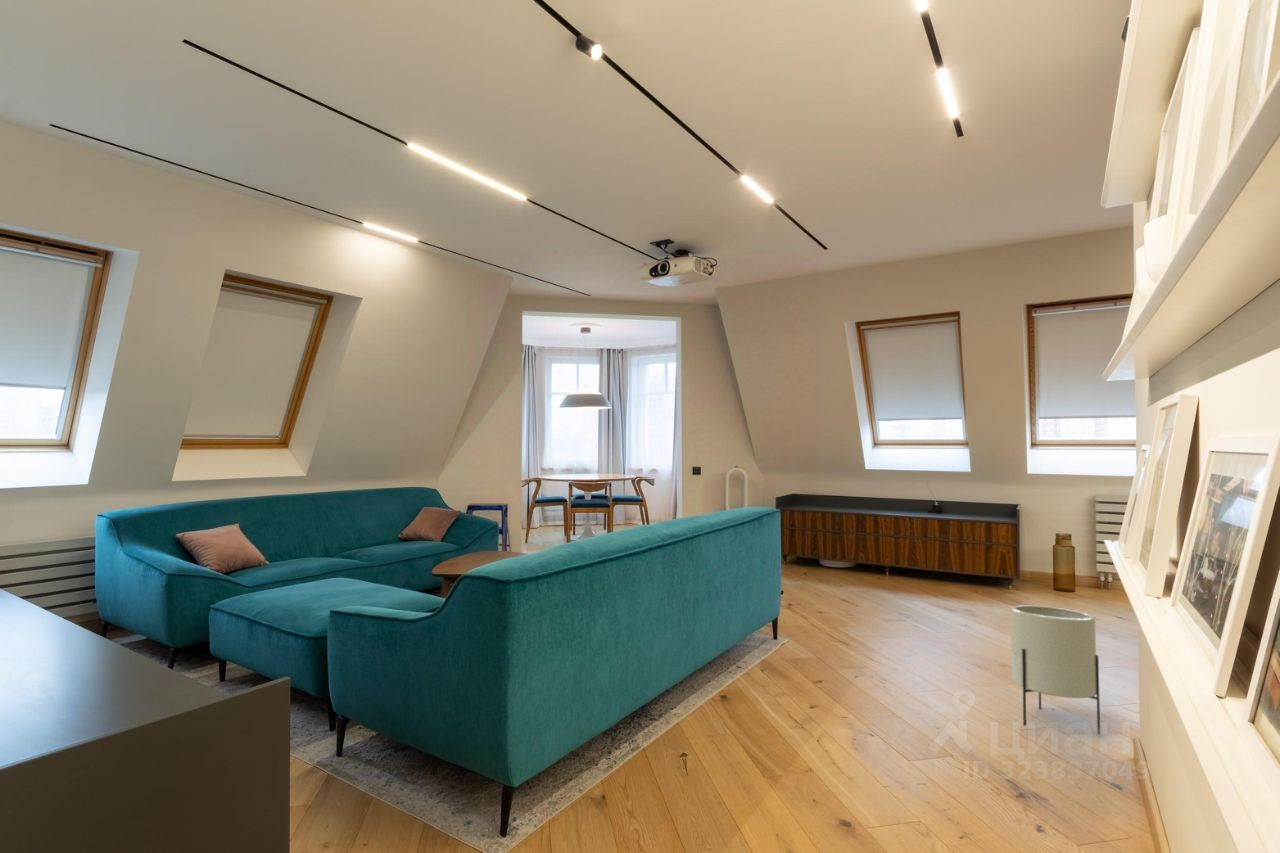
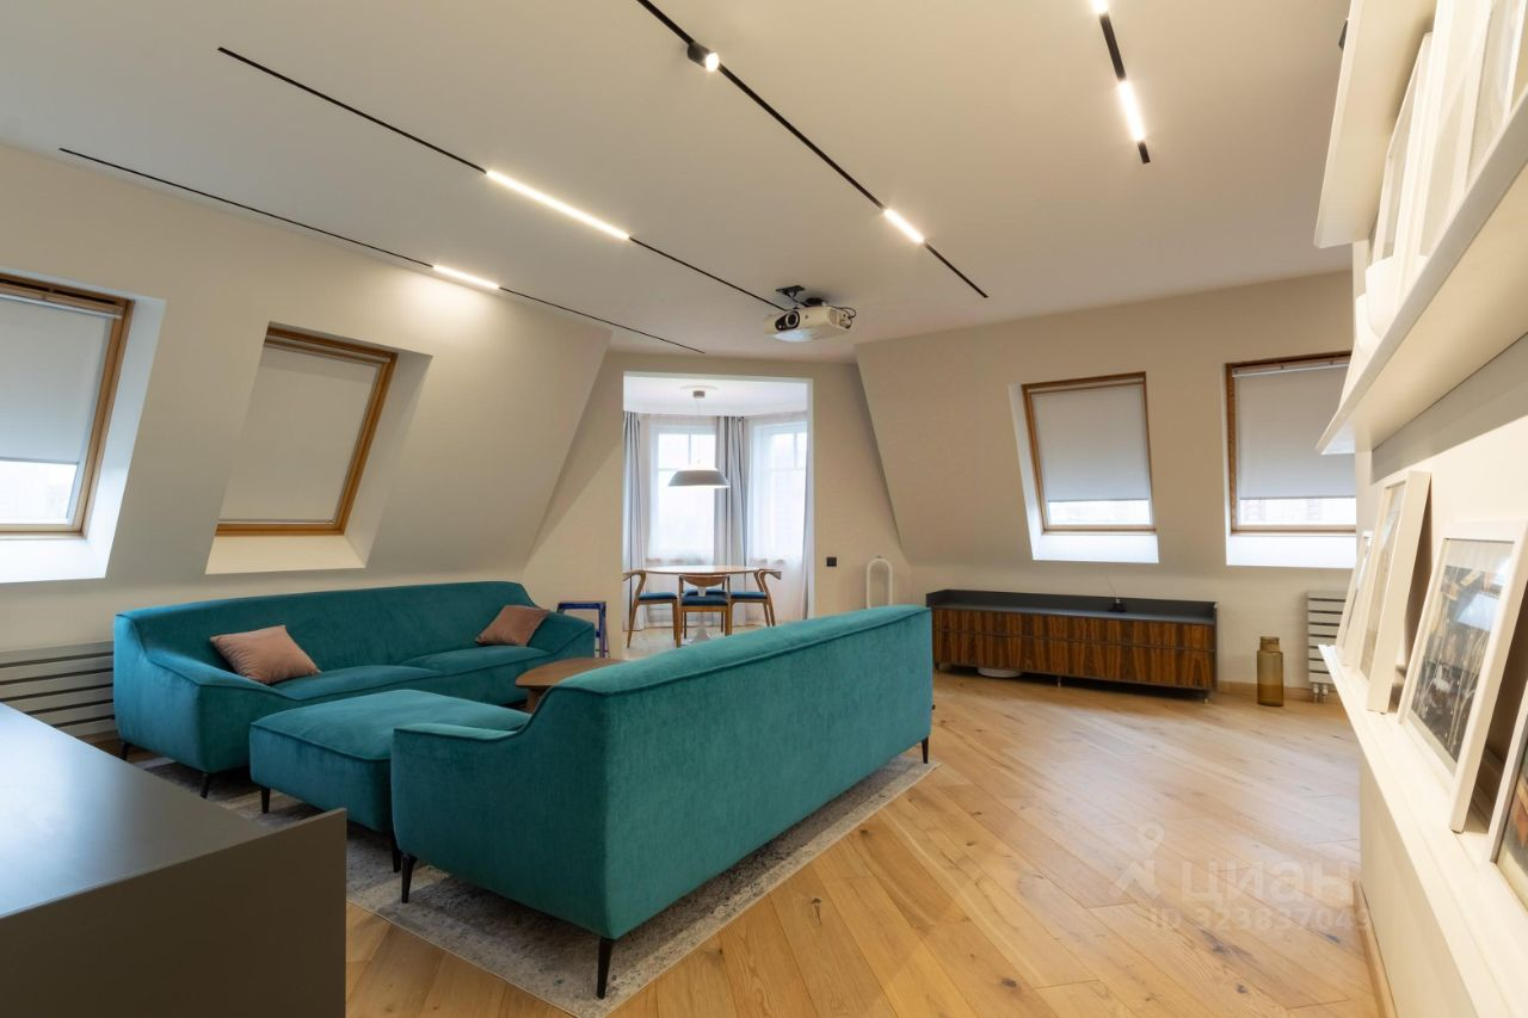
- planter (1052, 666)
